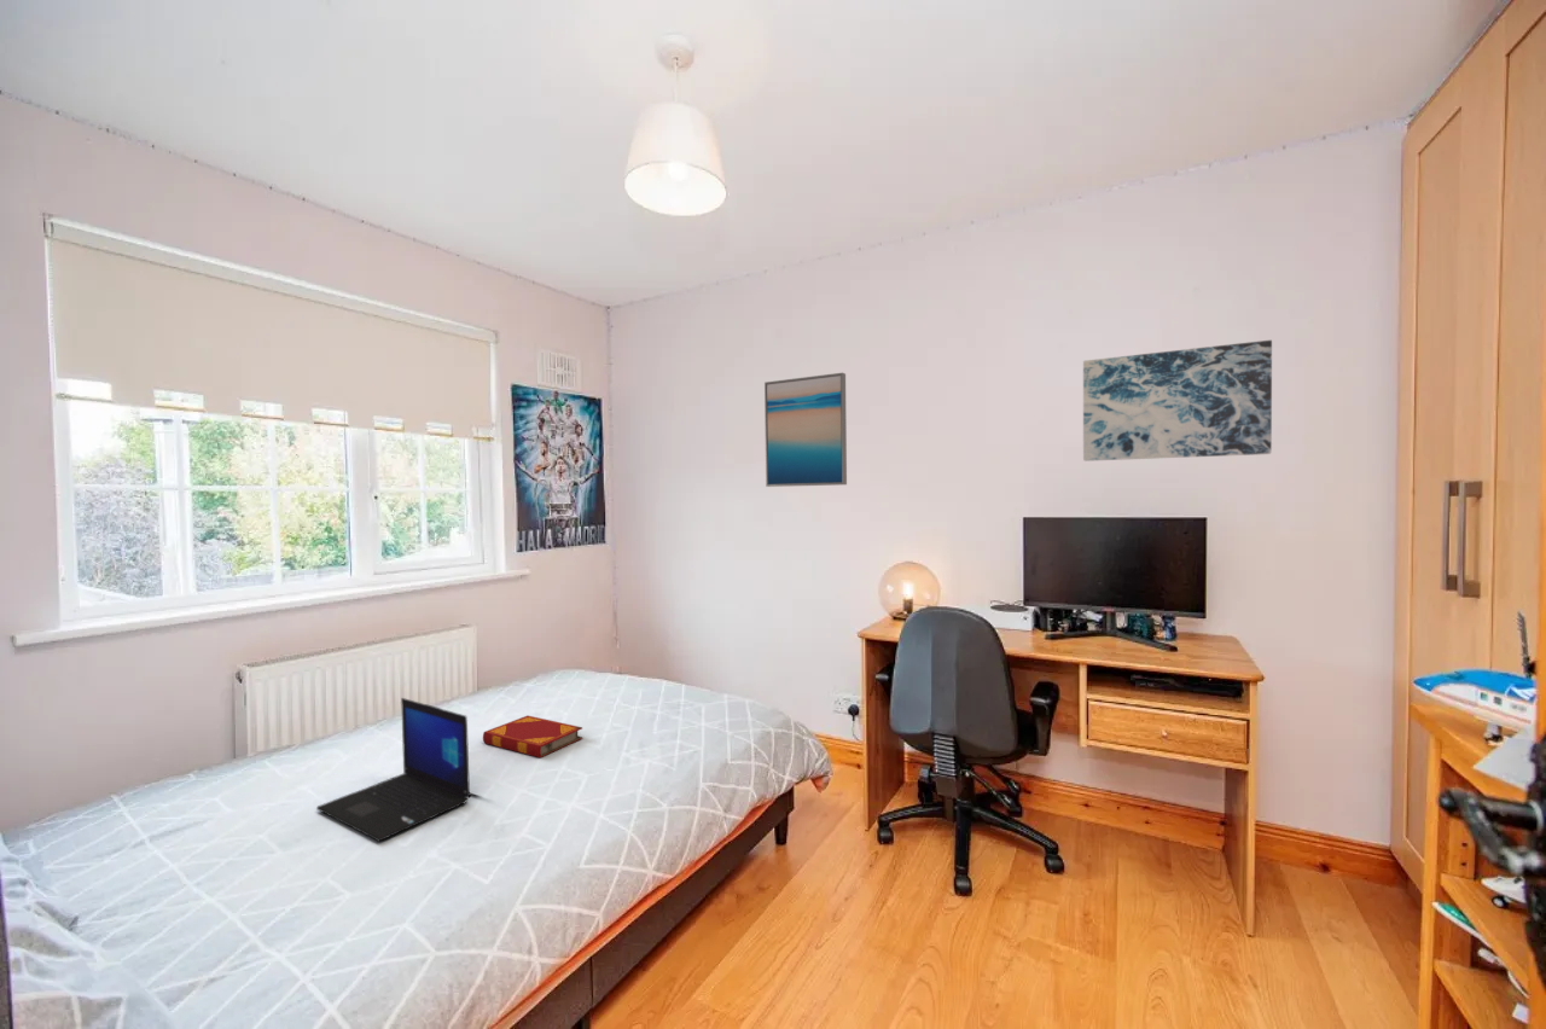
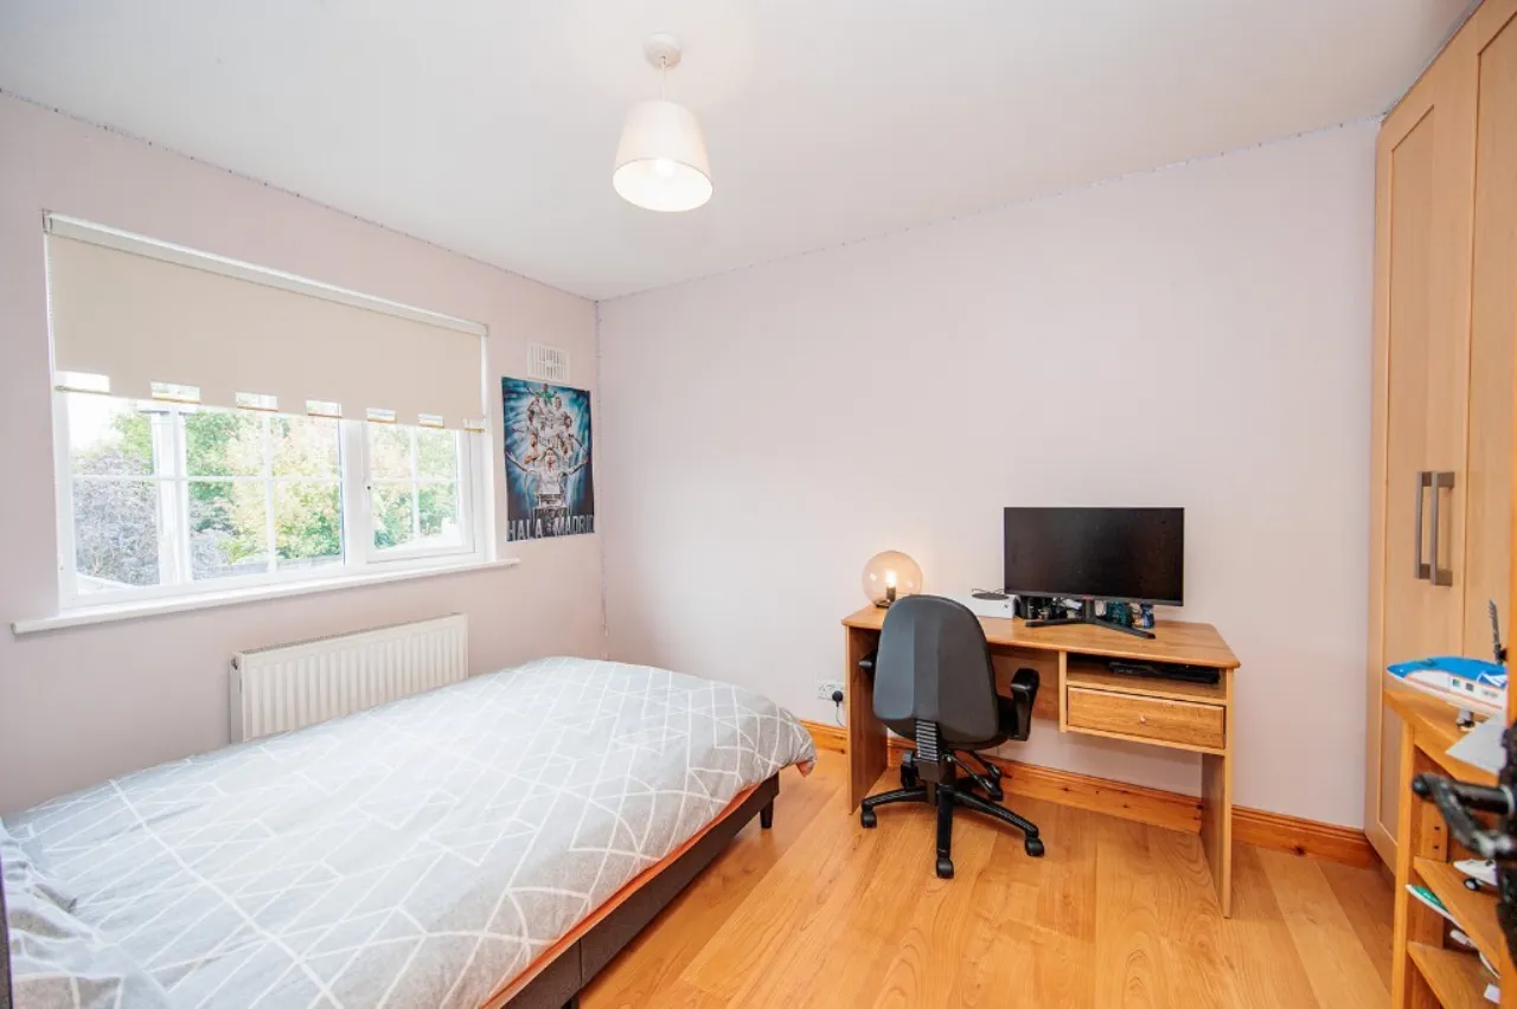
- laptop (403, 762)
- hardback book (533, 734)
- wall art (804, 431)
- wall art (1170, 405)
